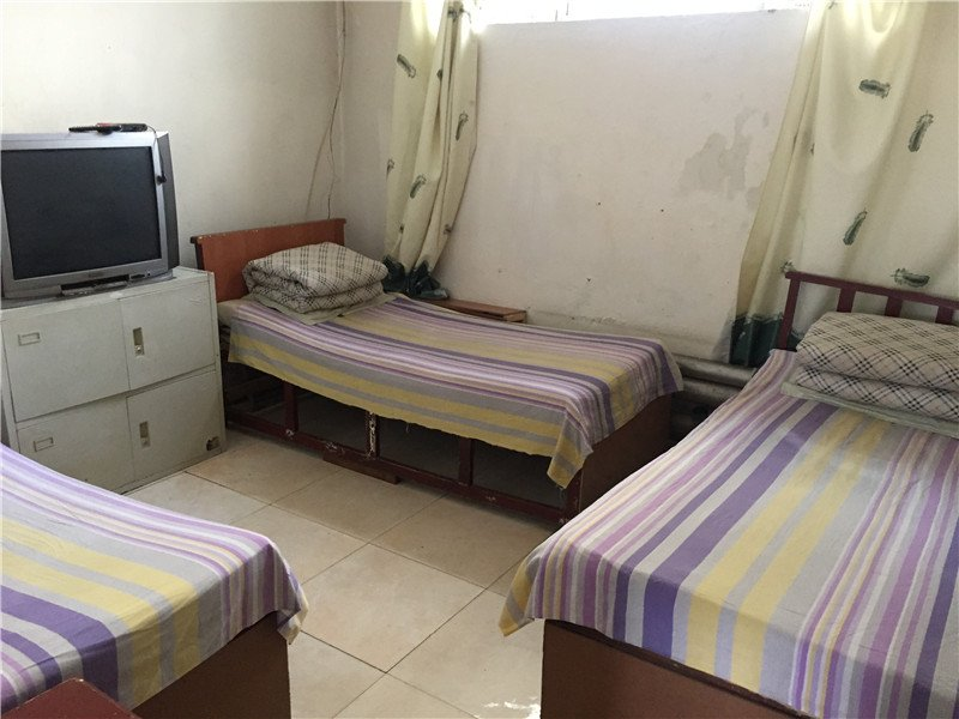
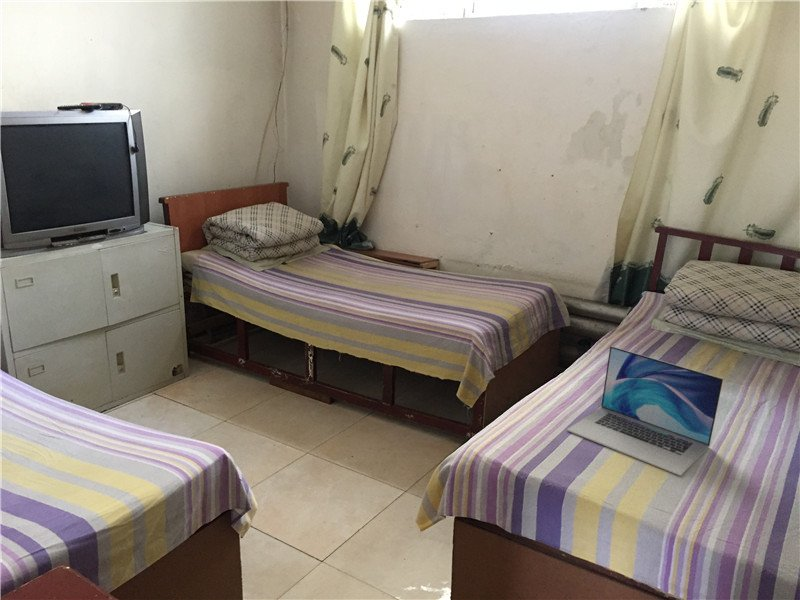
+ laptop (642, 405)
